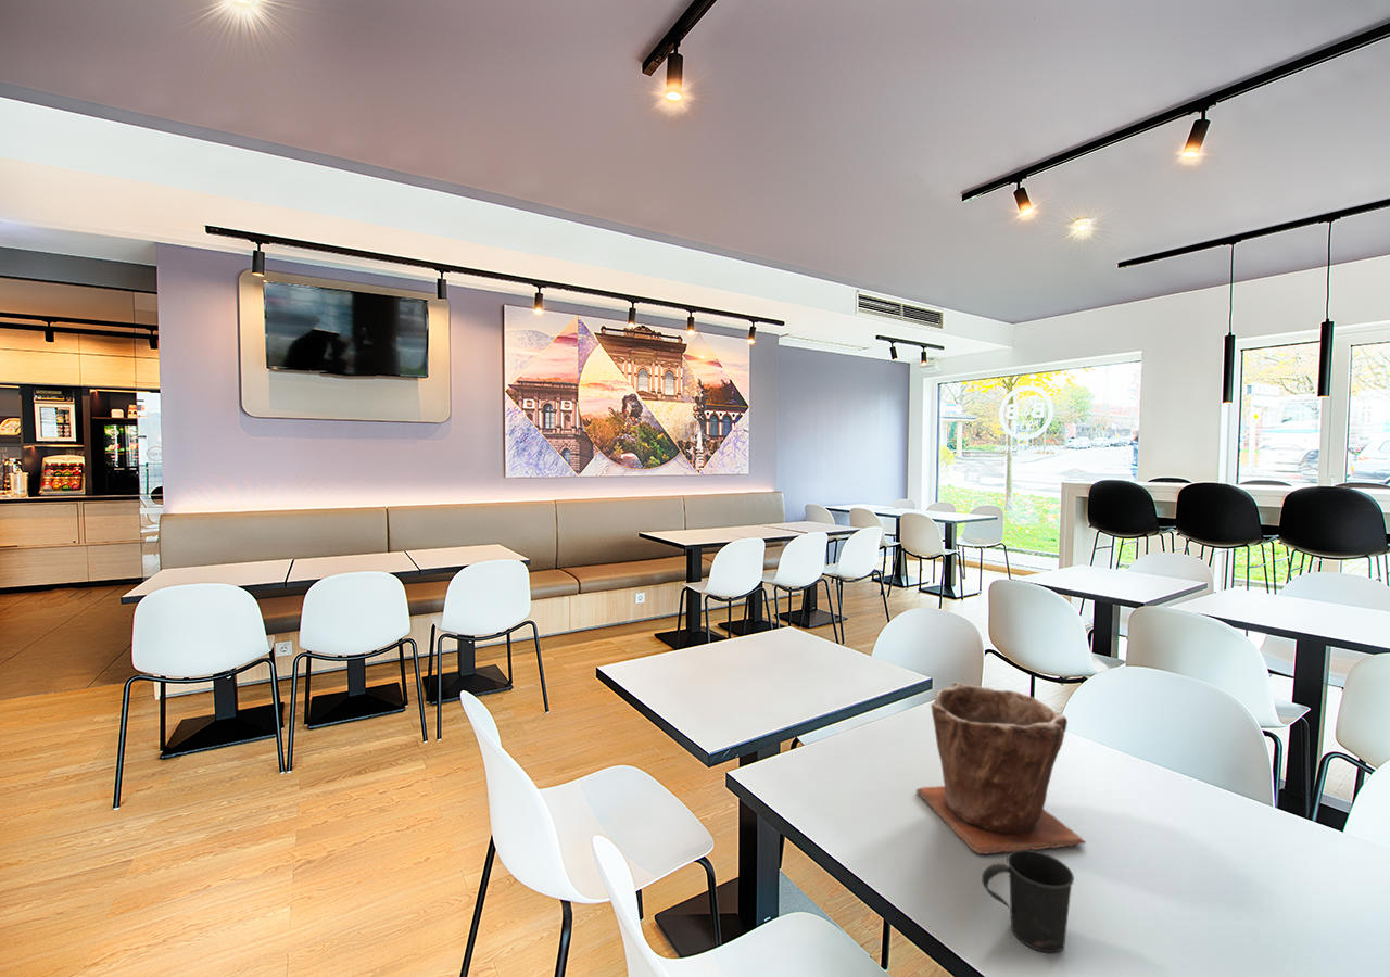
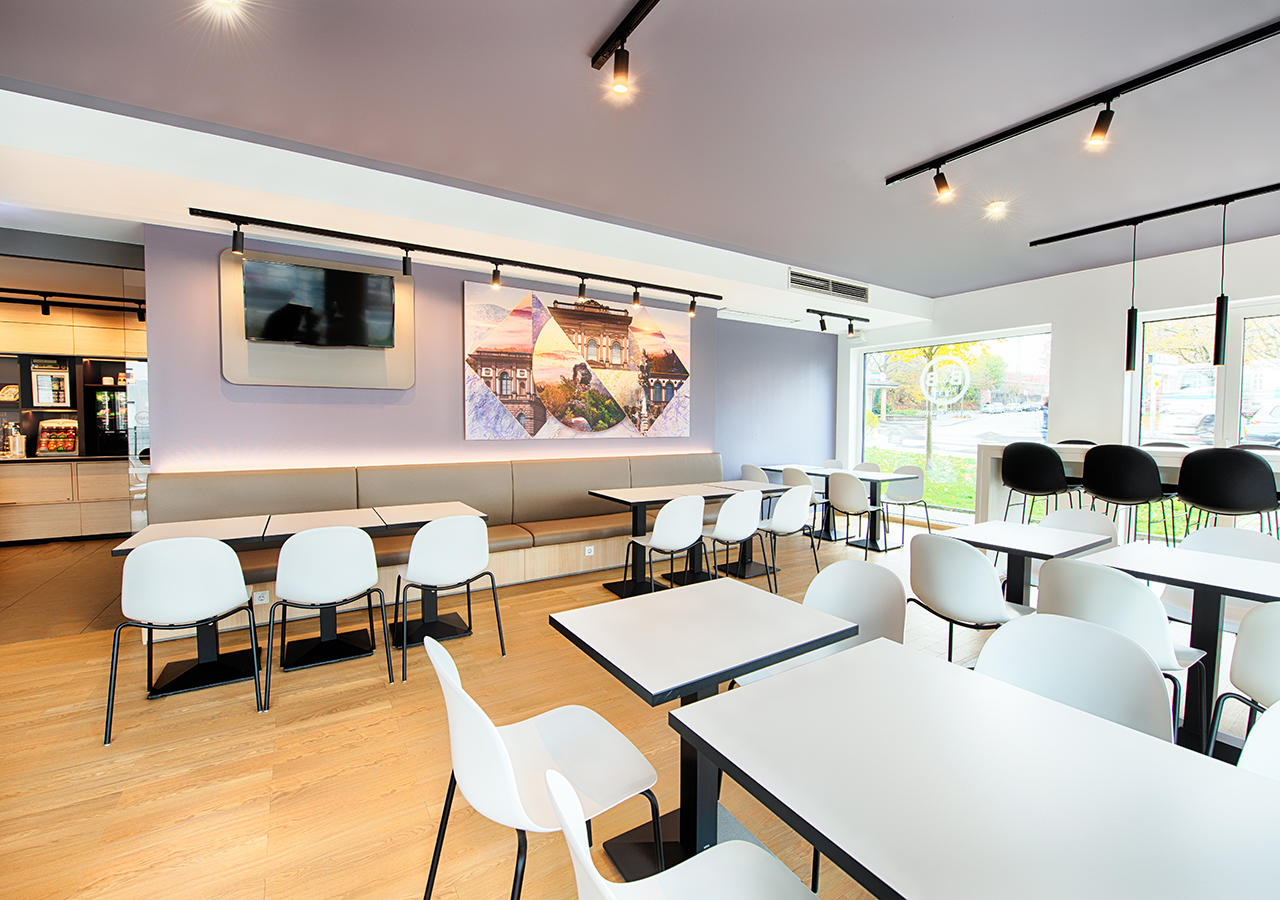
- plant pot (997, 758)
- mug (1025, 900)
